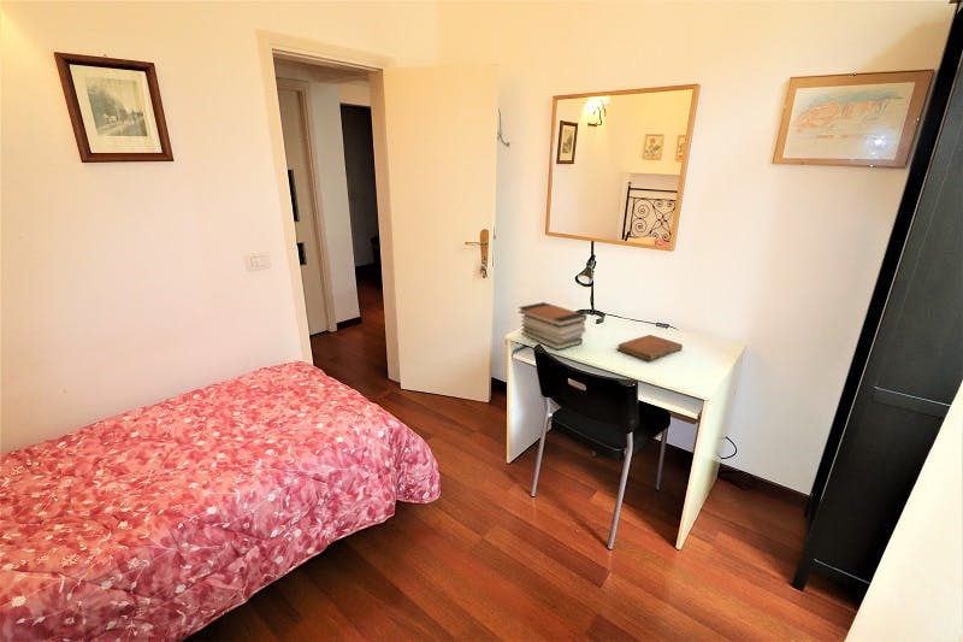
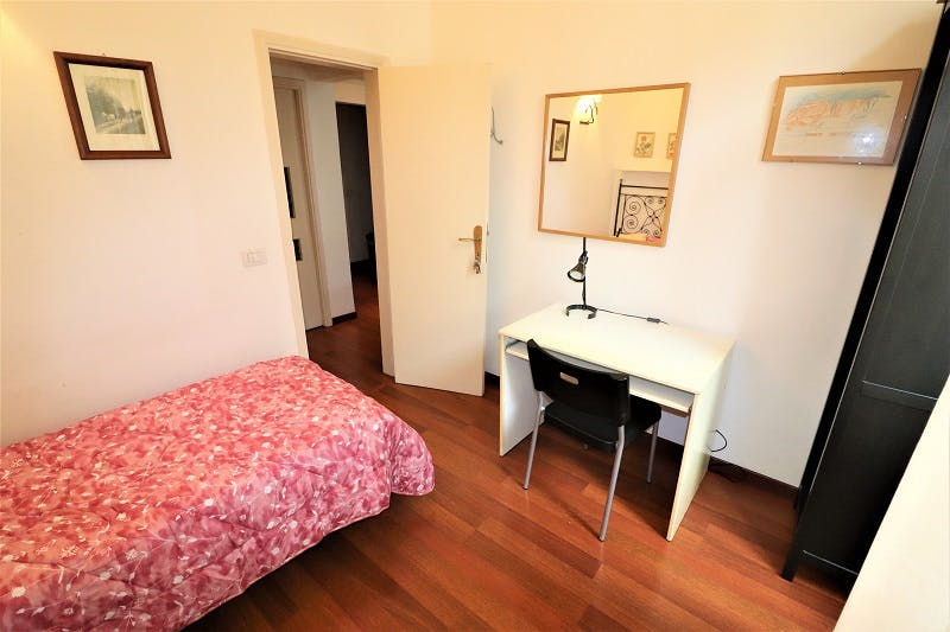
- book stack (551, 324)
- notebook (649, 347)
